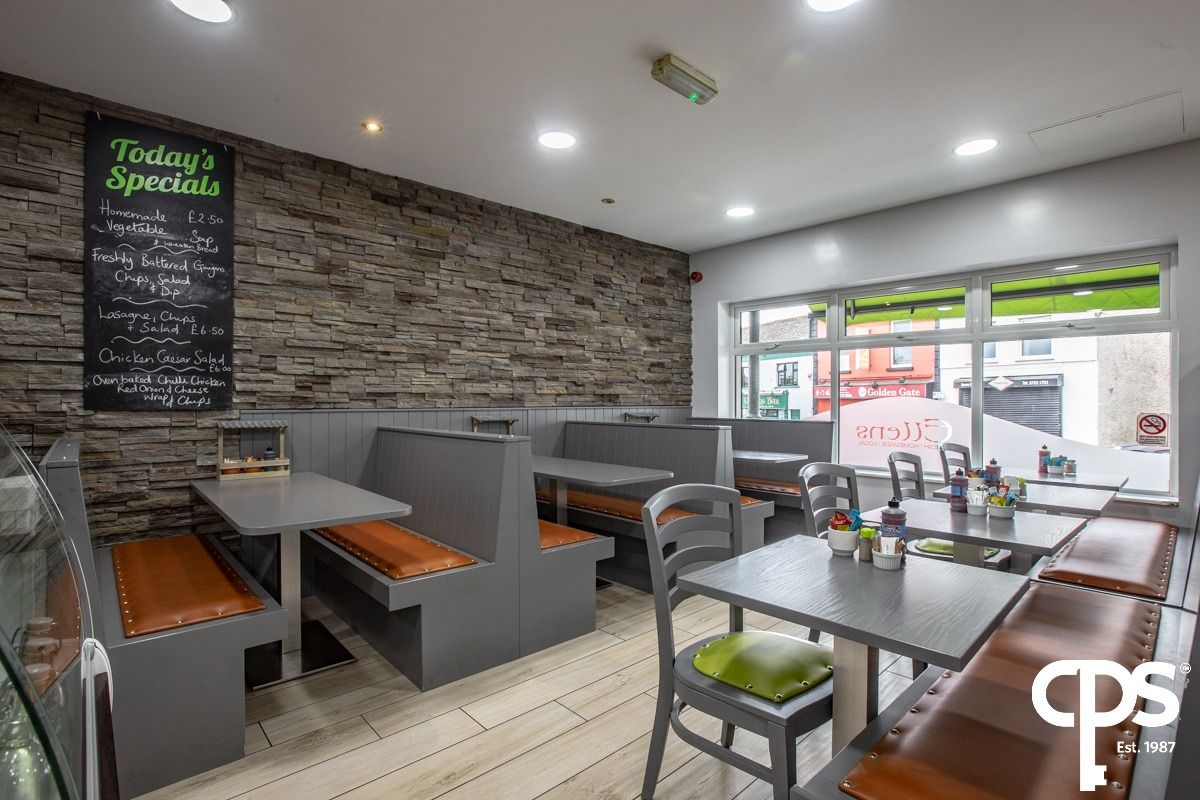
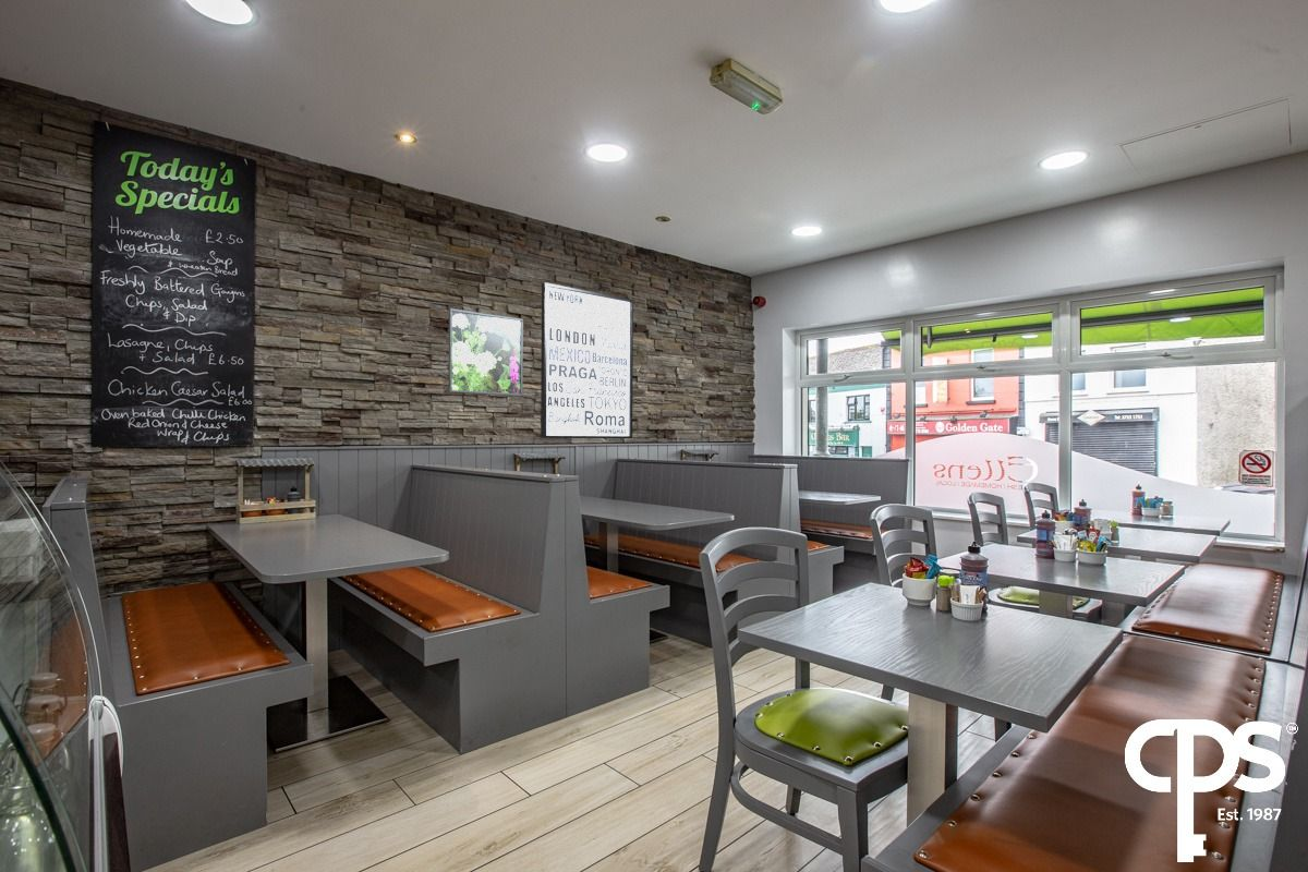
+ wall art (589, 364)
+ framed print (486, 353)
